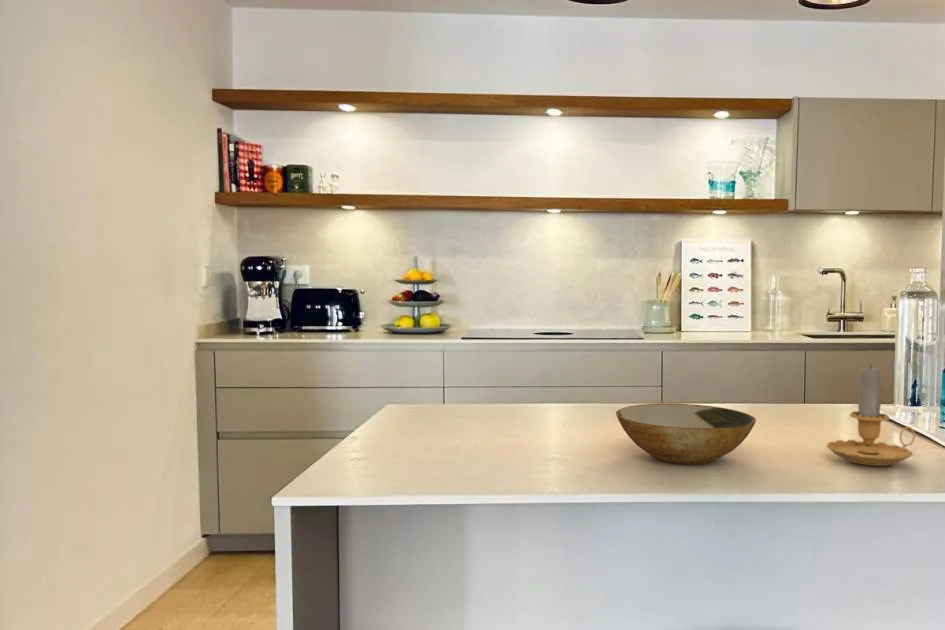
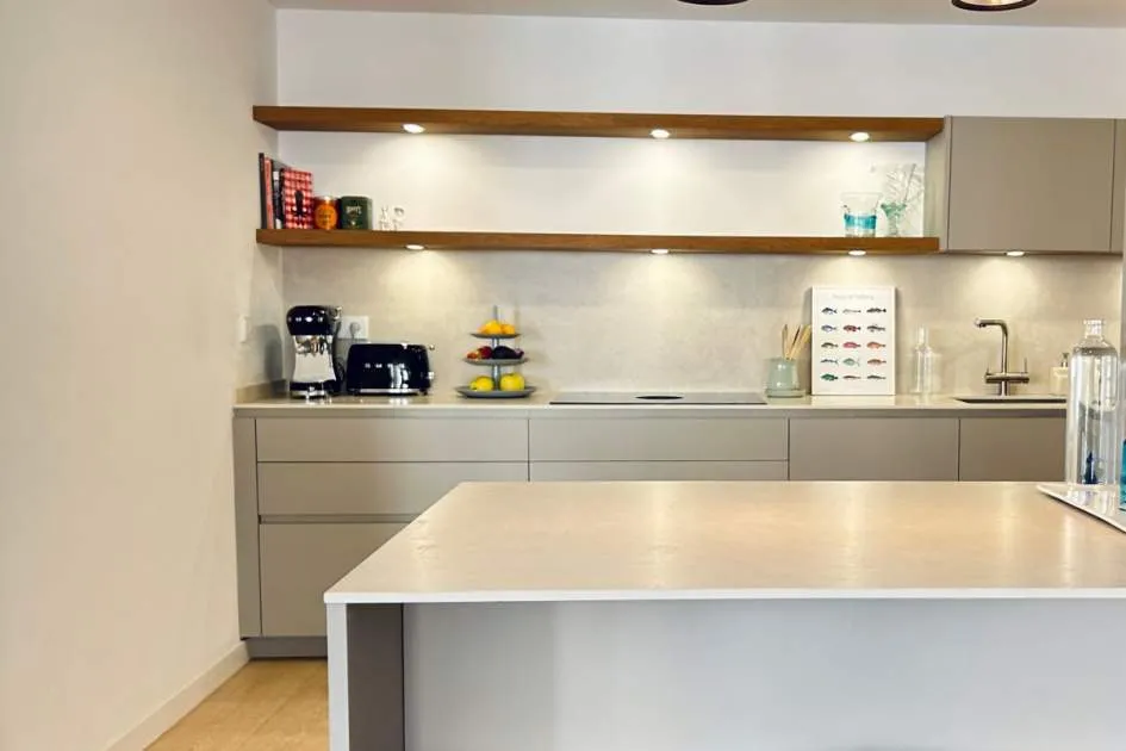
- candle (877, 411)
- bowl (683, 436)
